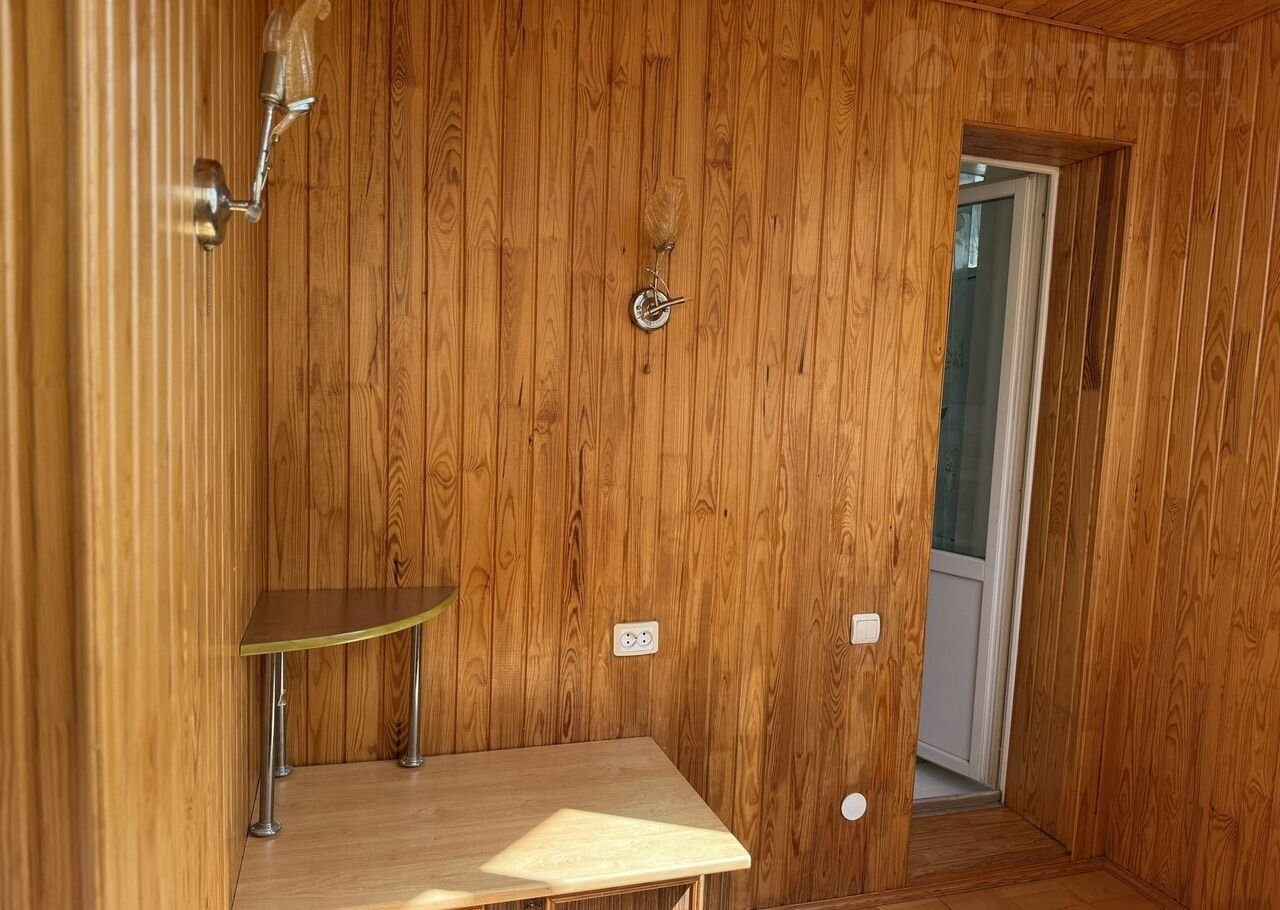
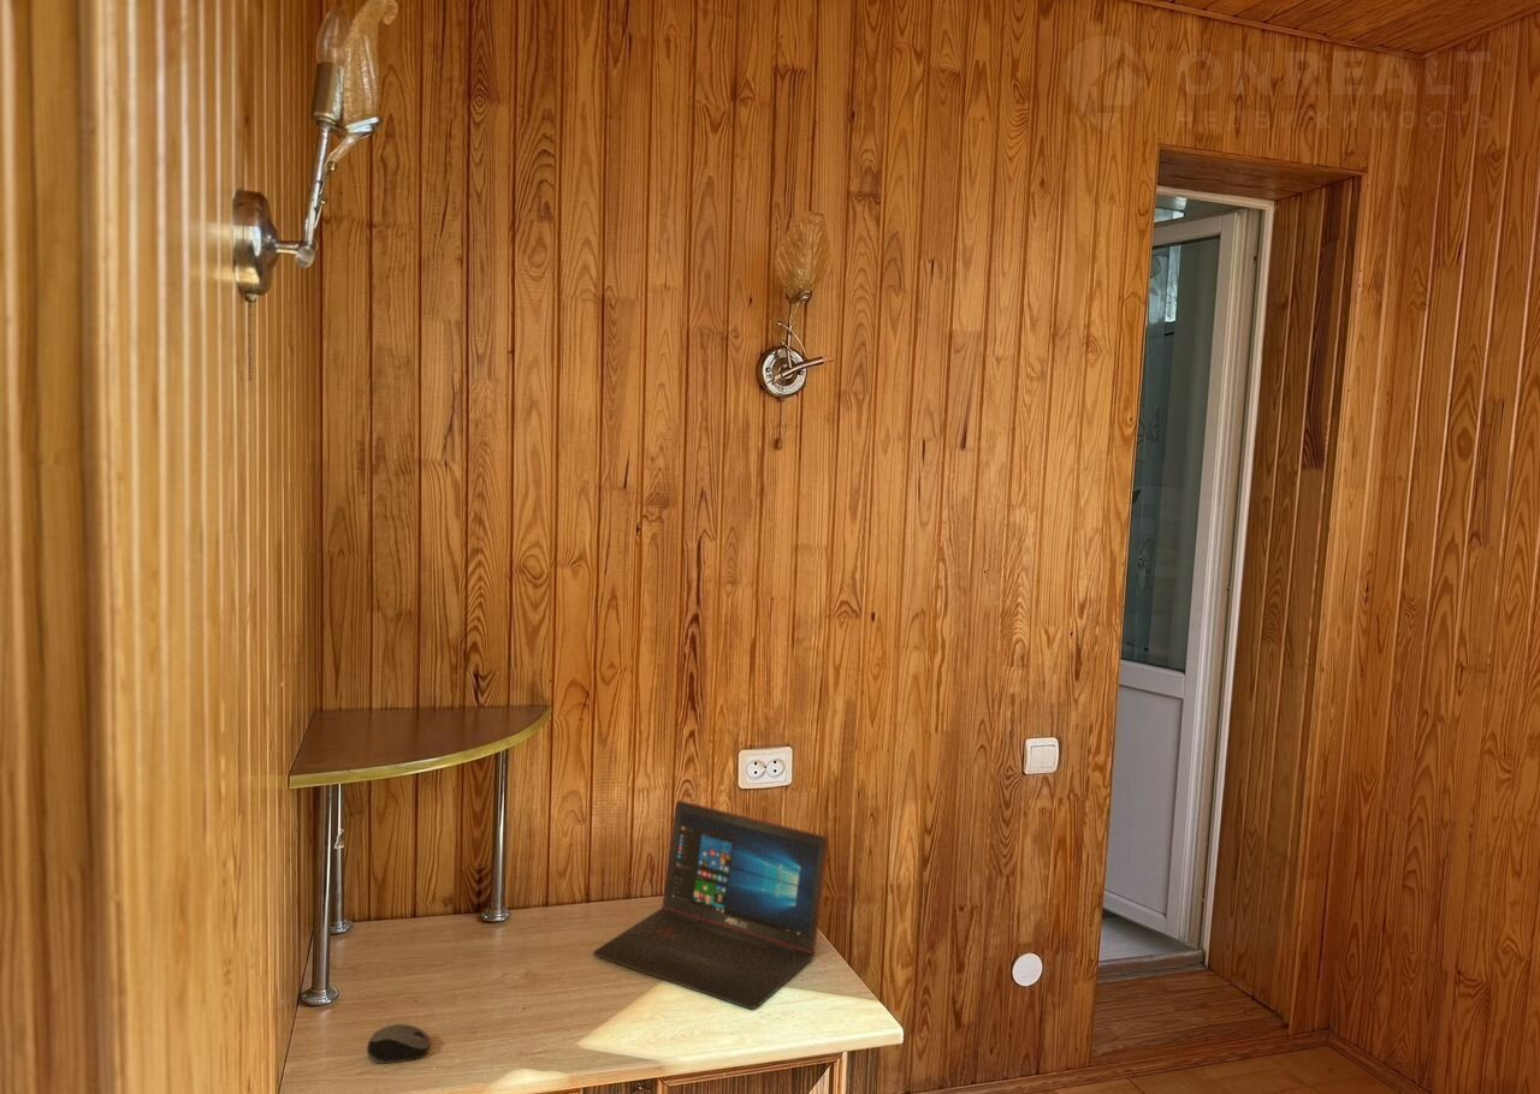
+ laptop (711, 896)
+ computer mouse (398, 1040)
